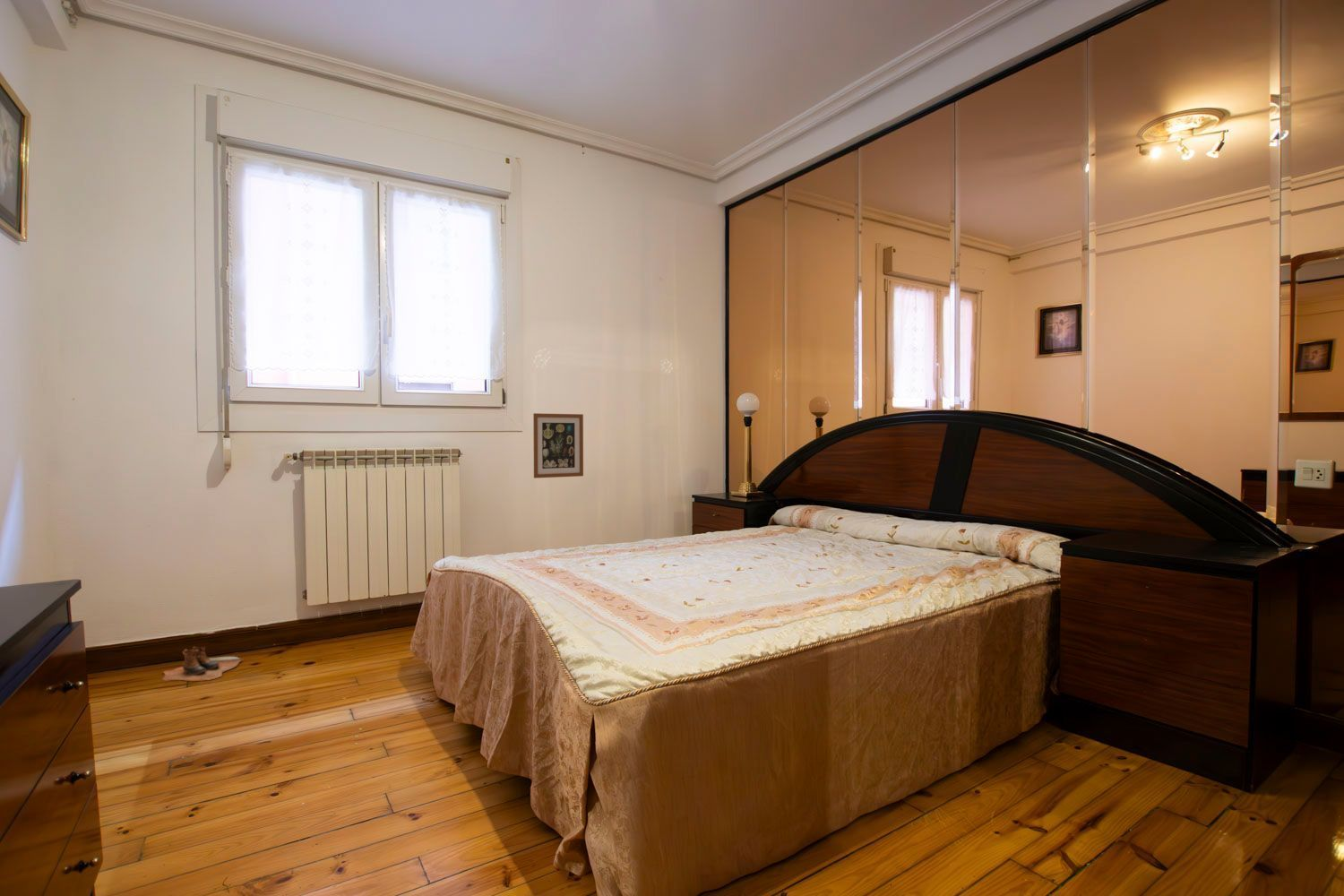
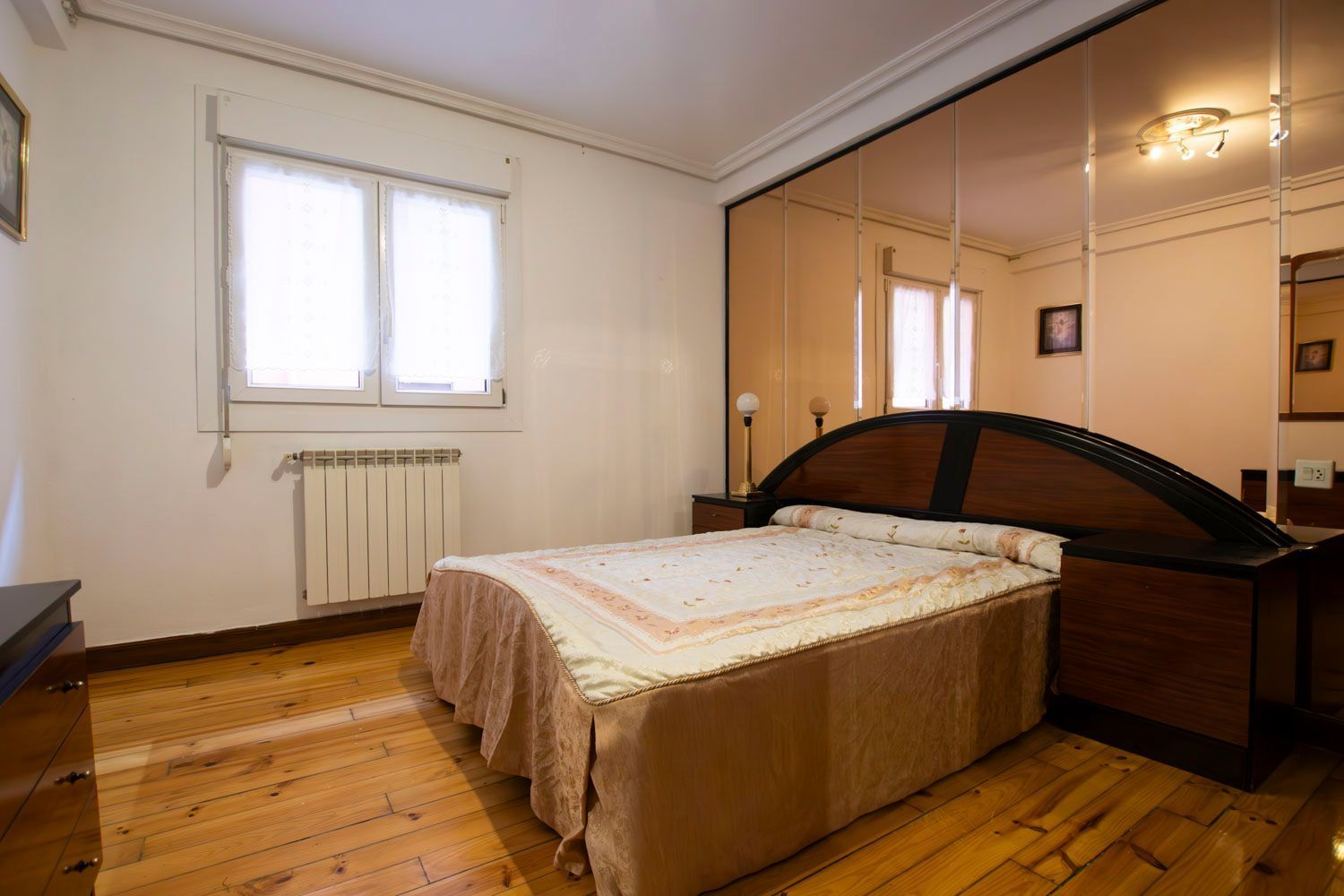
- wall art (558, 445)
- boots (202, 659)
